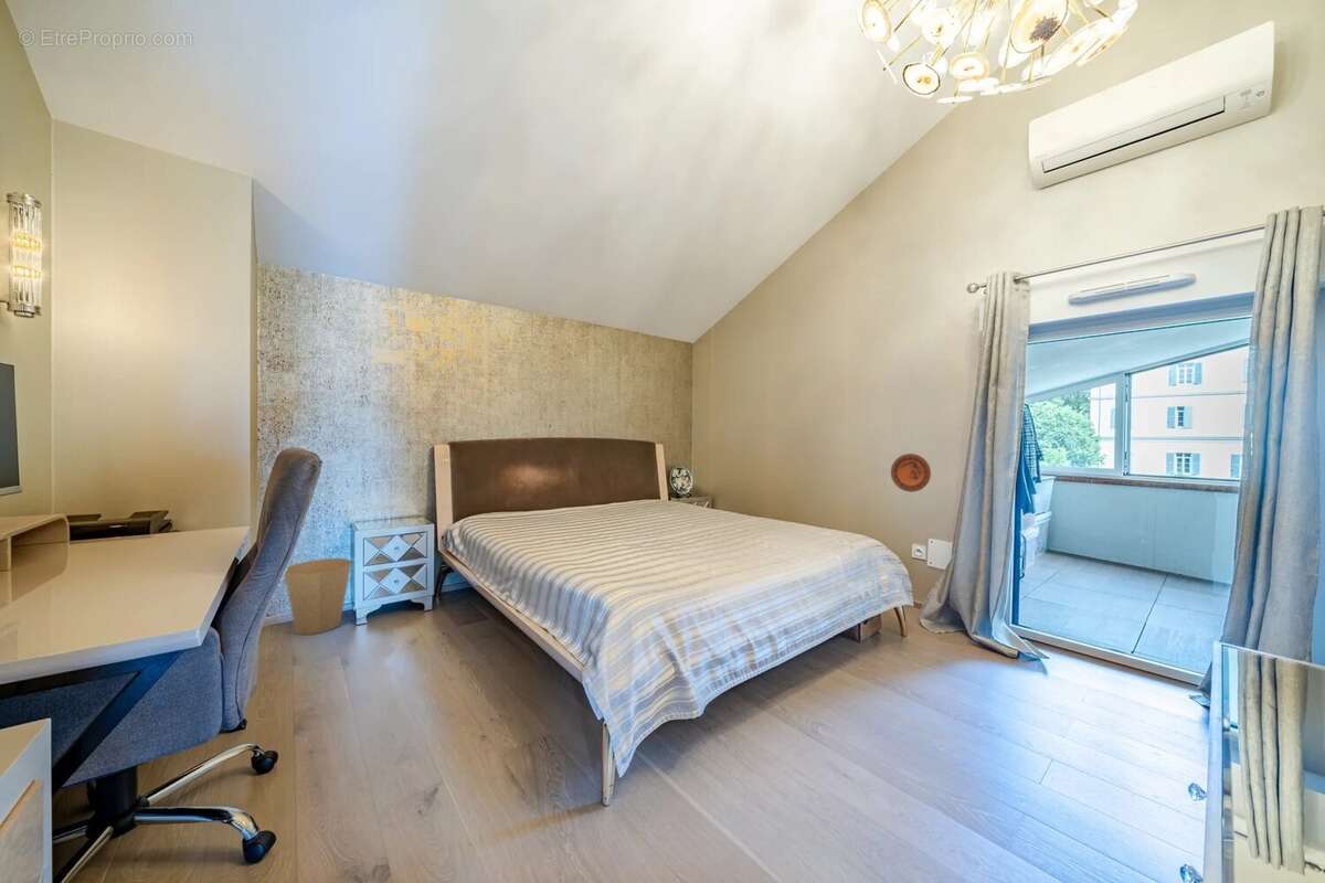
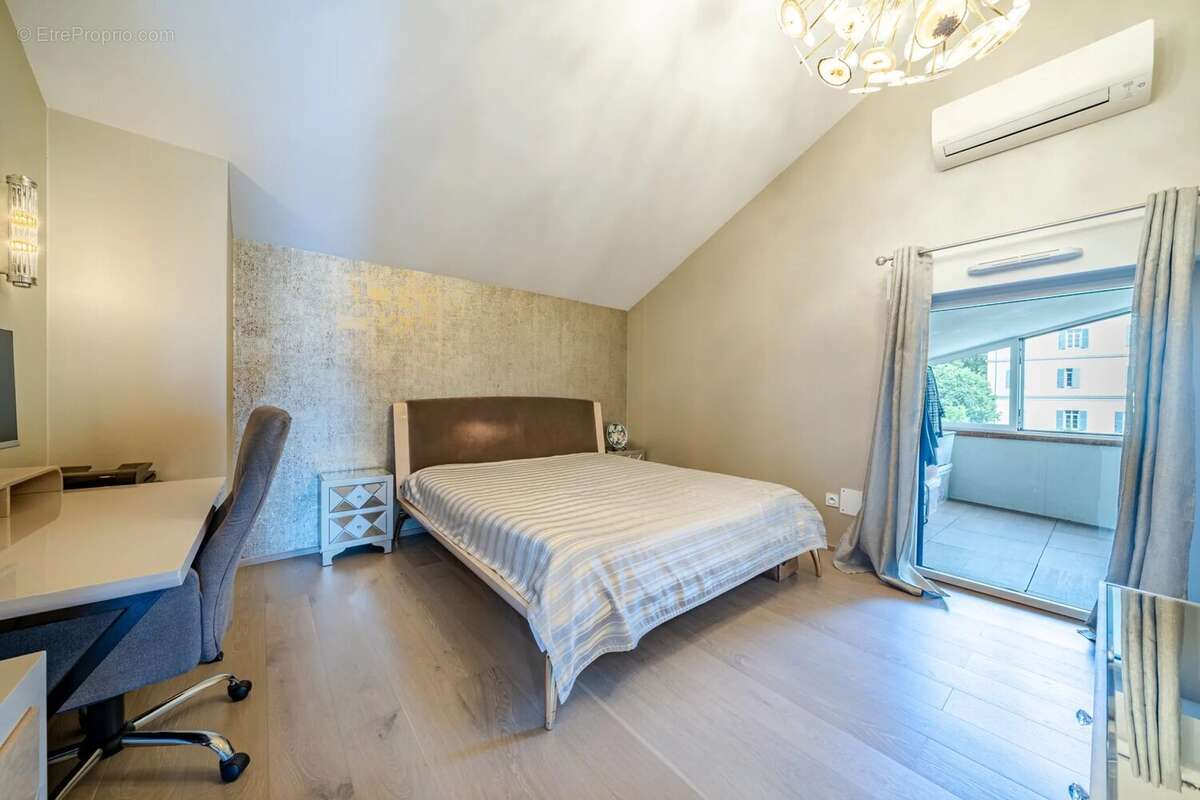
- trash can (318, 596)
- decorative plate (910, 472)
